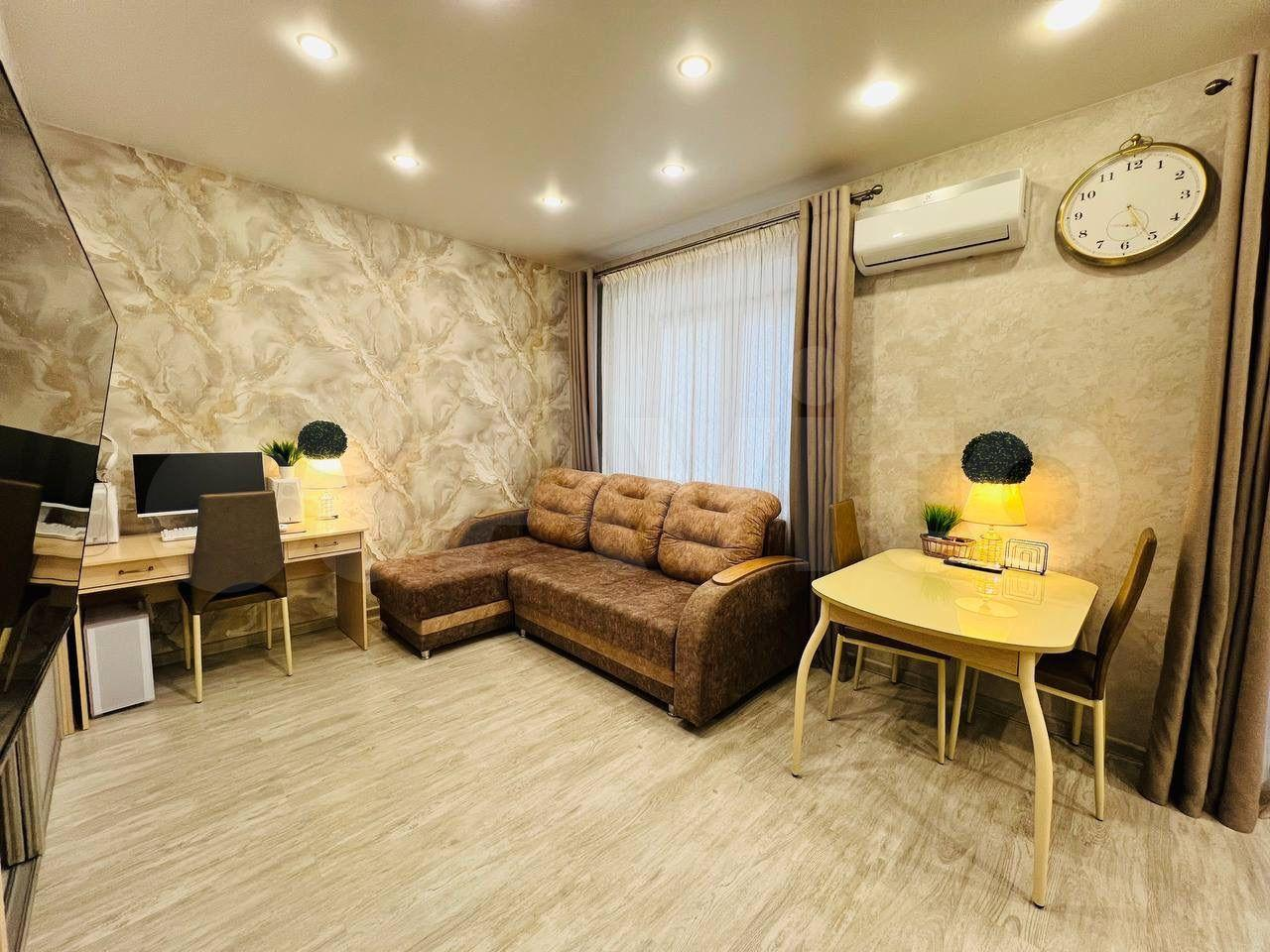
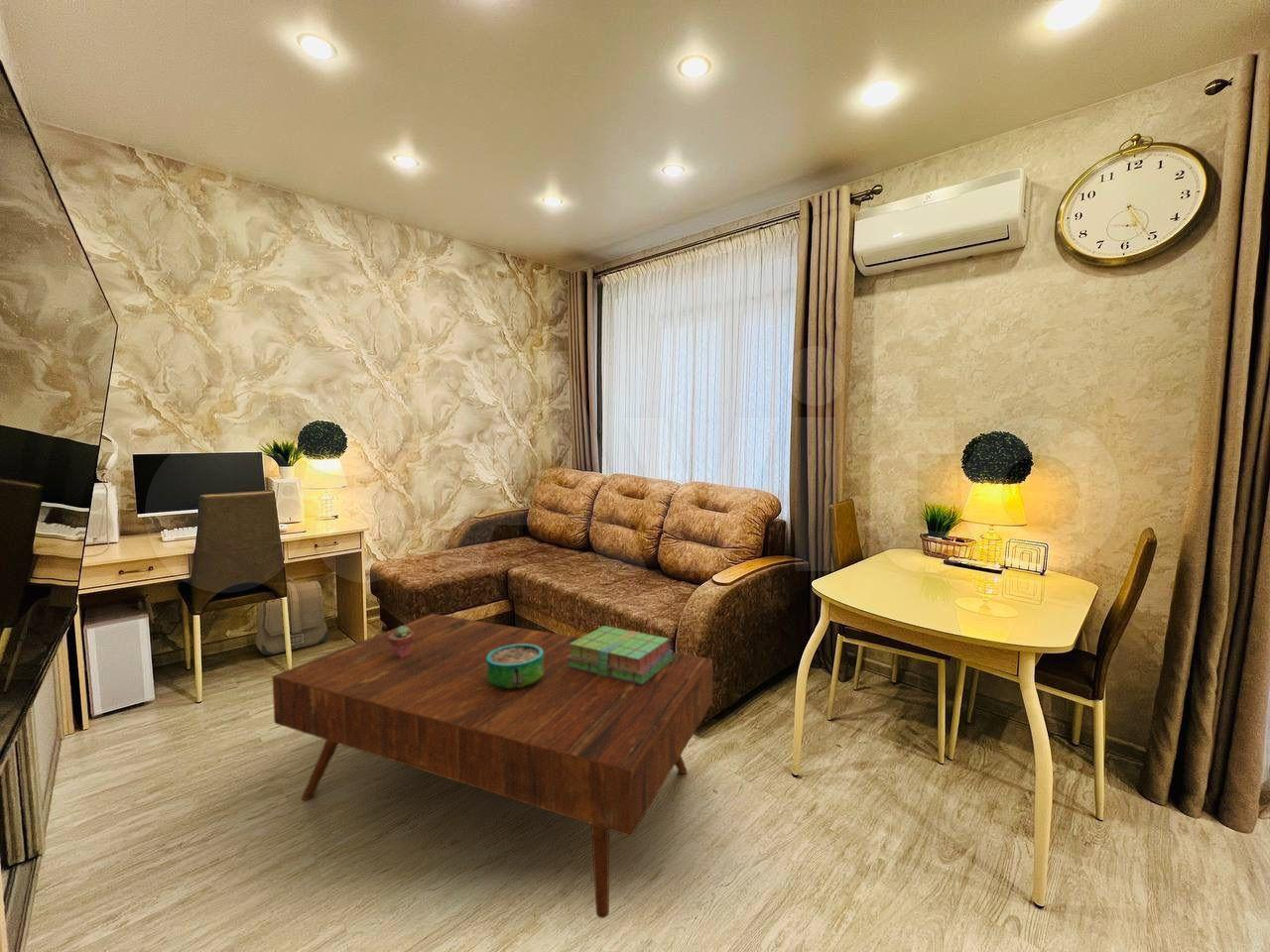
+ backpack (292, 614)
+ decorative bowl (515, 665)
+ coffee table (504, 723)
+ stack of books (620, 651)
+ potted succulent (401, 640)
